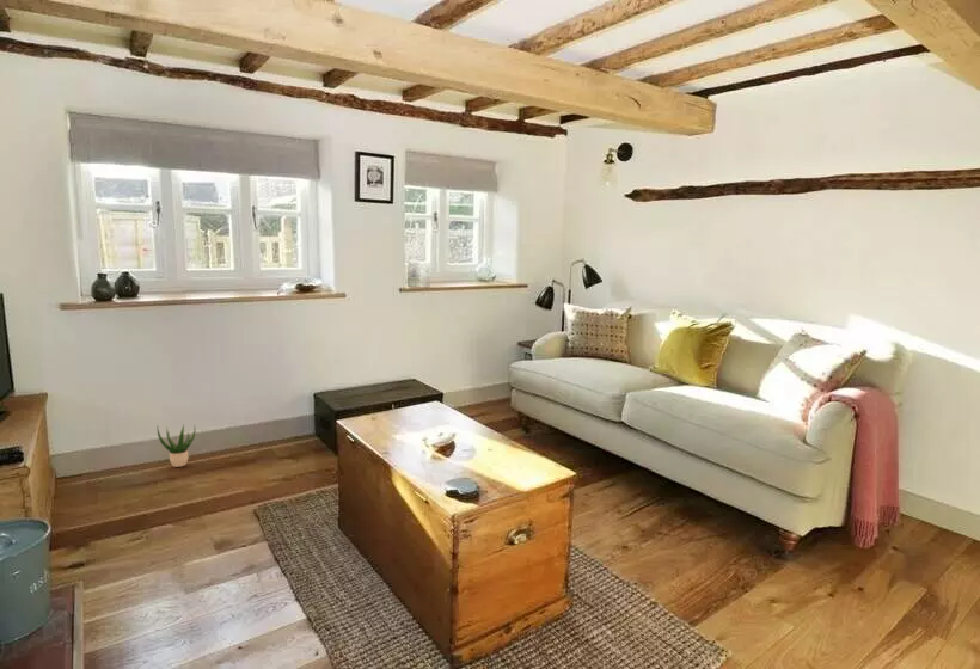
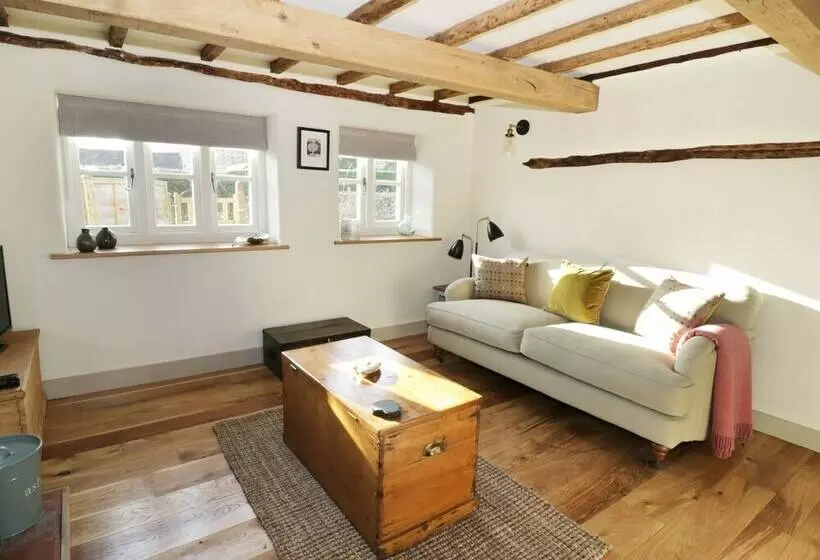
- potted plant (178, 443)
